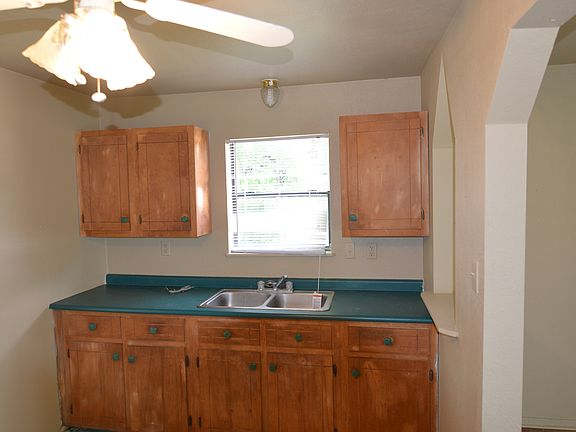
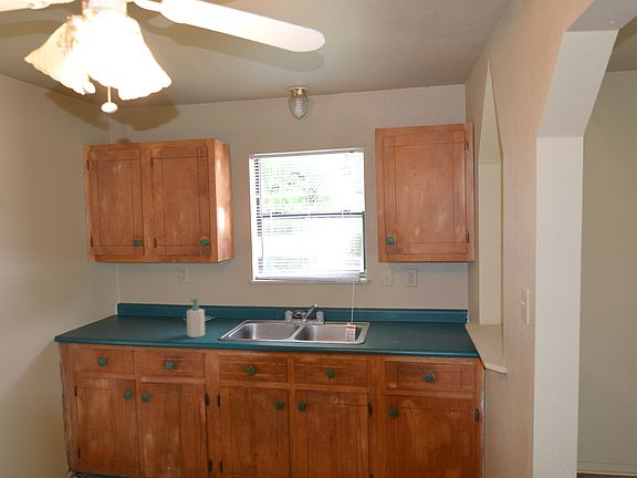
+ soap bottle (195, 316)
